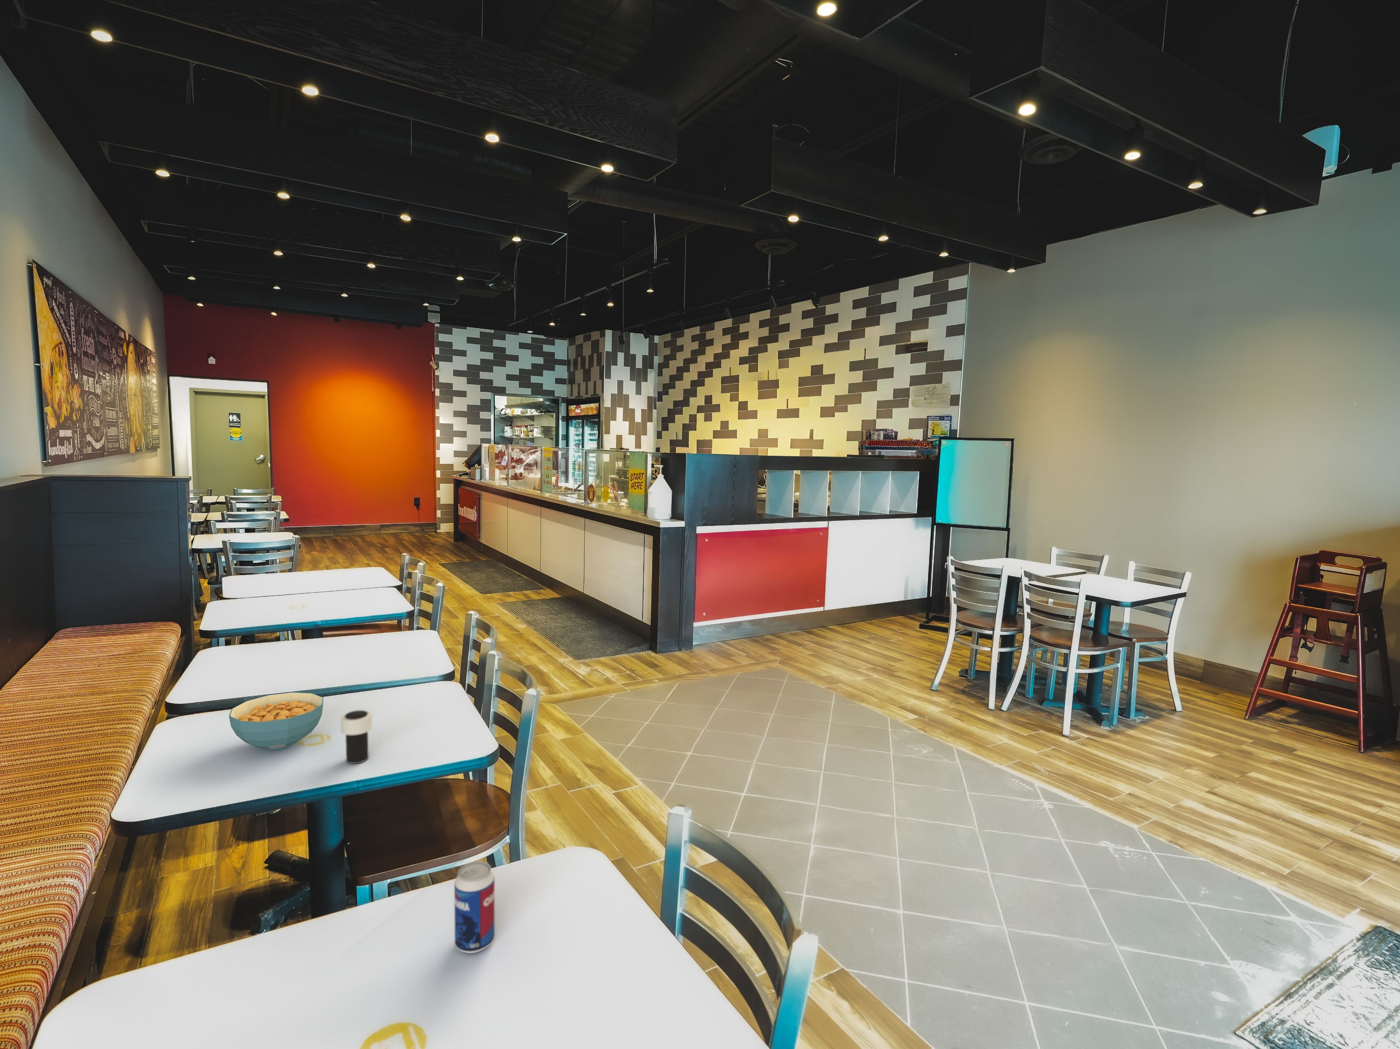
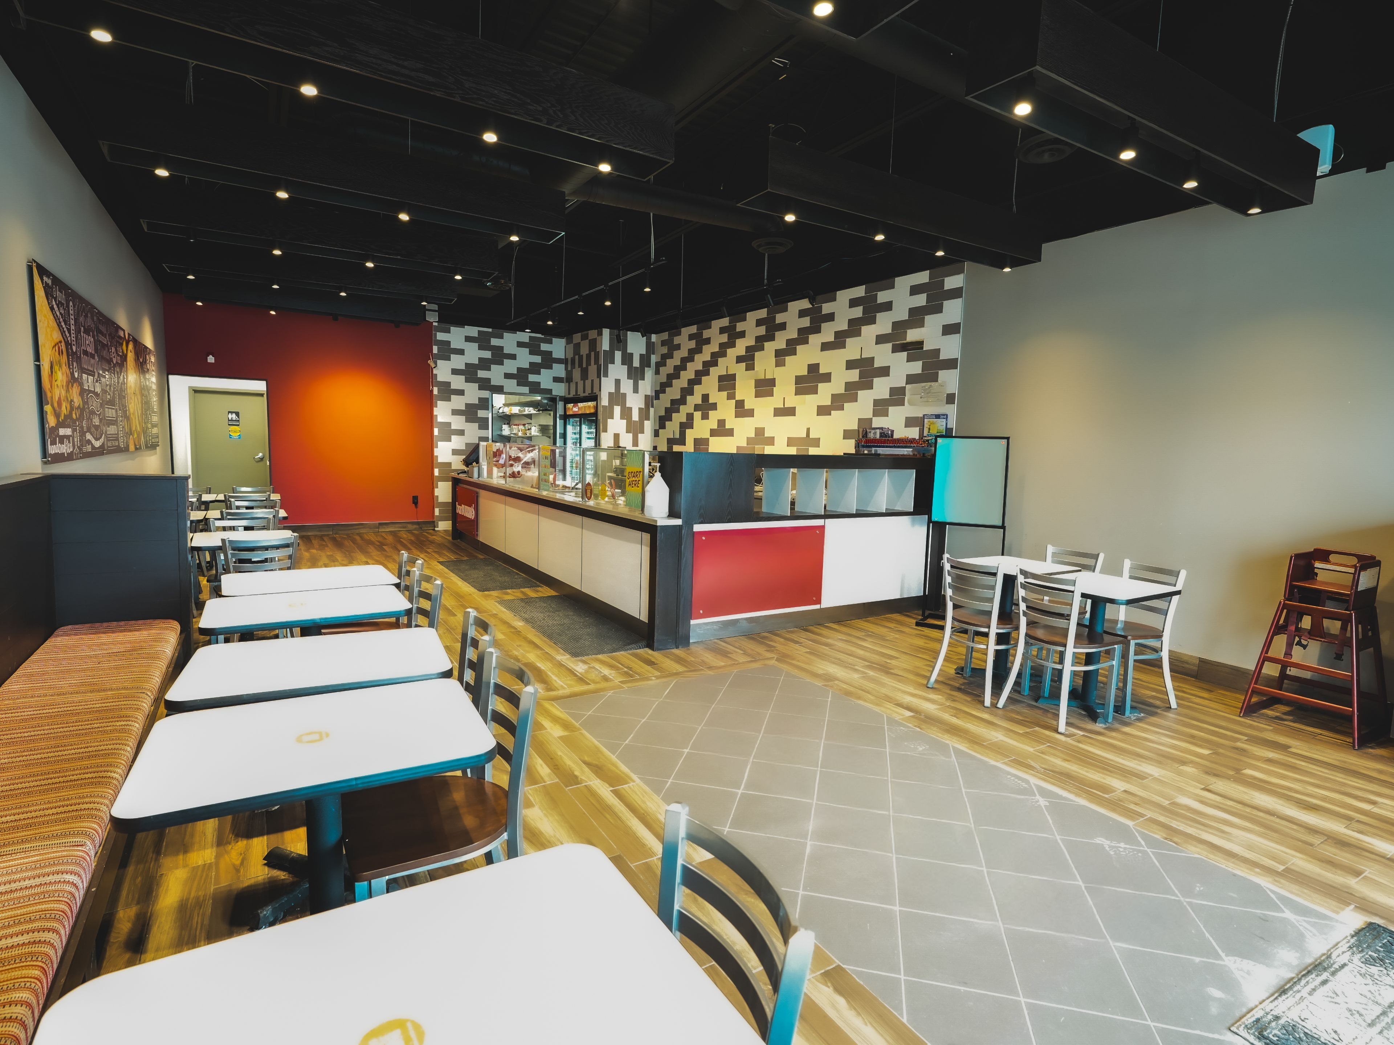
- cereal bowl (279, 725)
- beverage can (475, 907)
- cup (356, 736)
